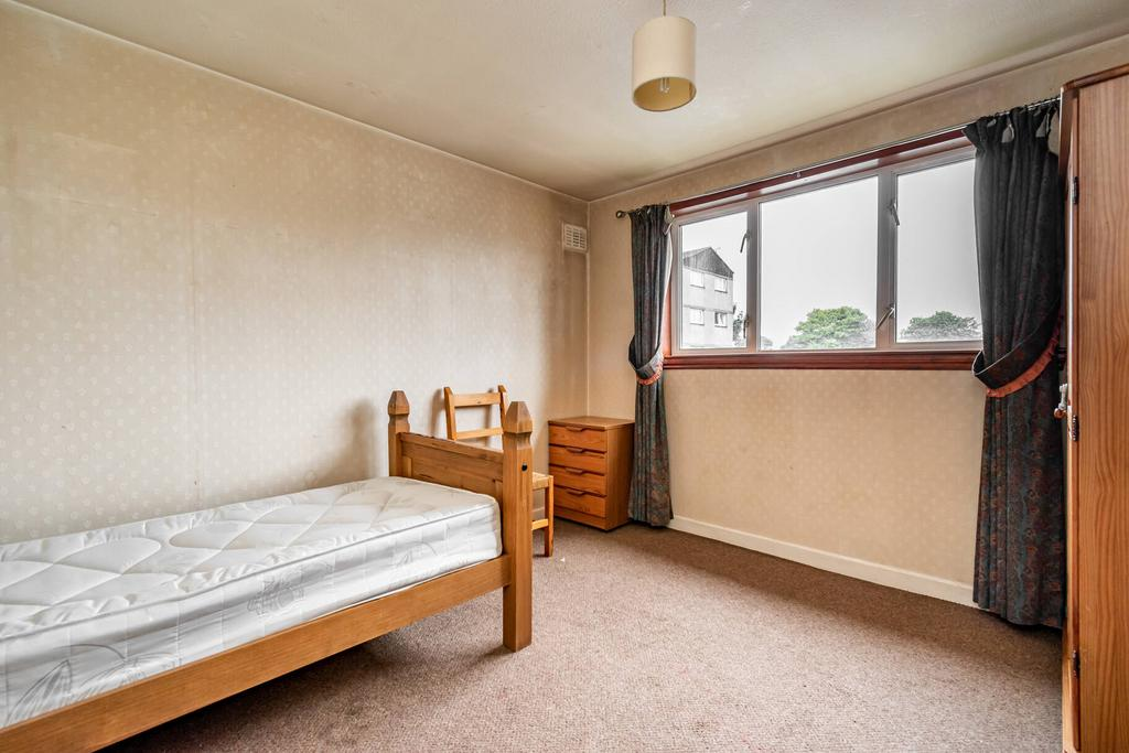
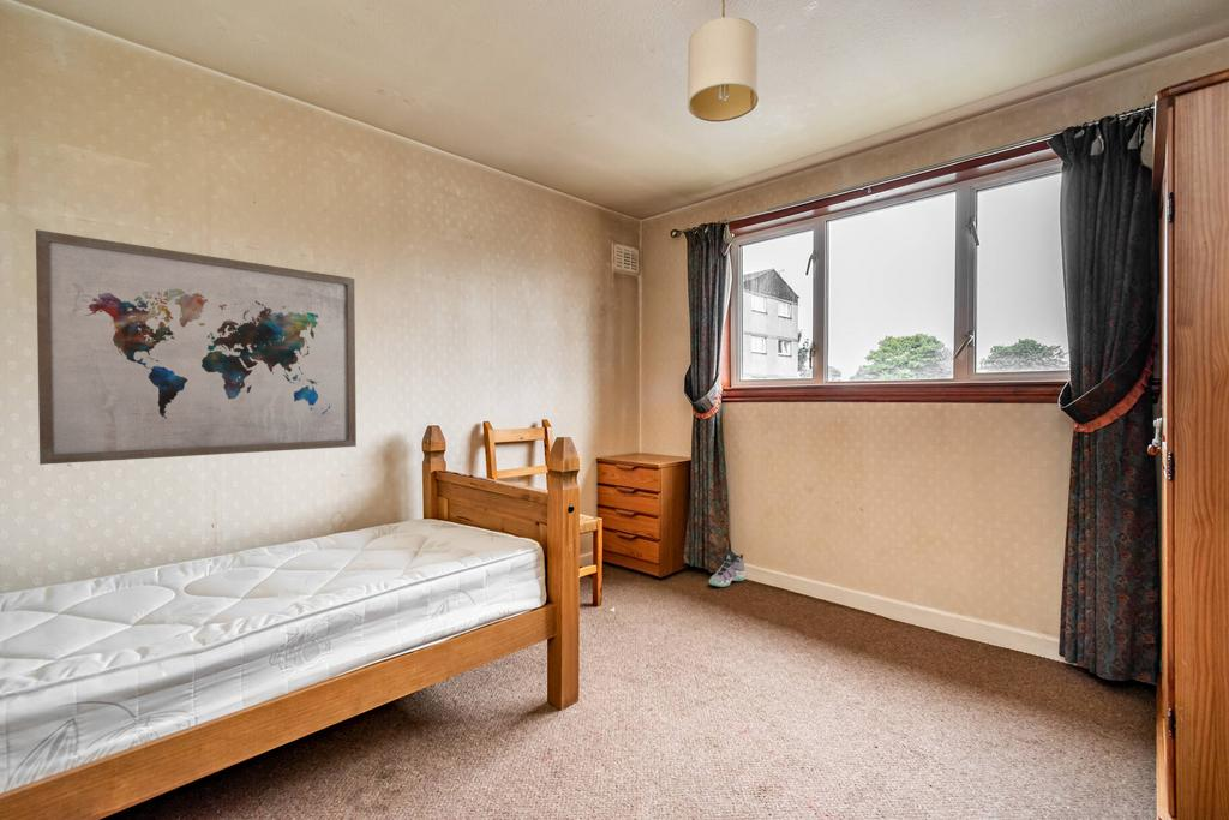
+ sneaker (726, 564)
+ wall art (222, 355)
